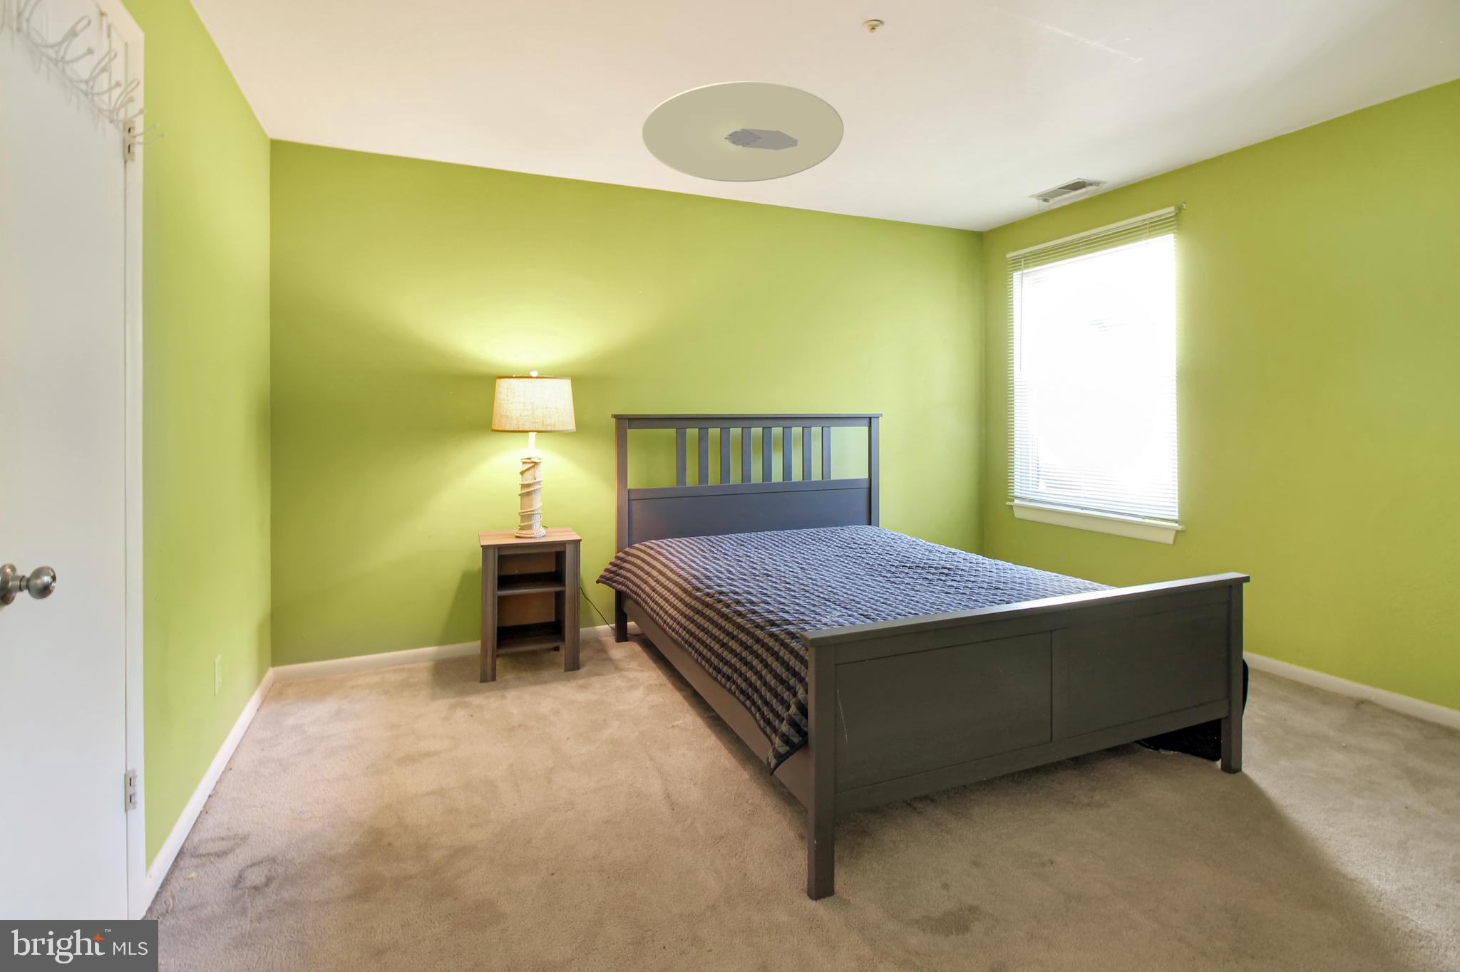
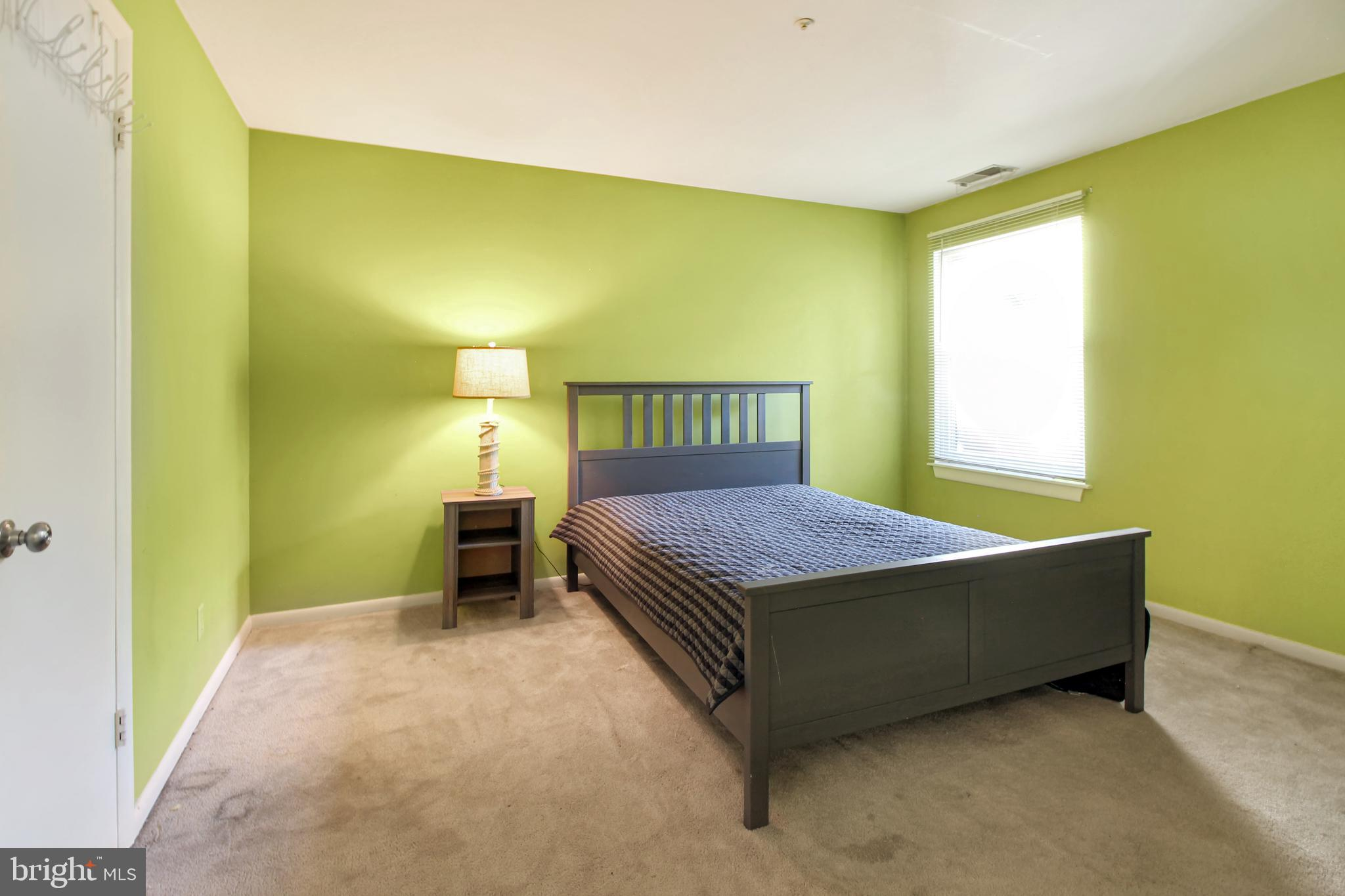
- ceiling light (742, 129)
